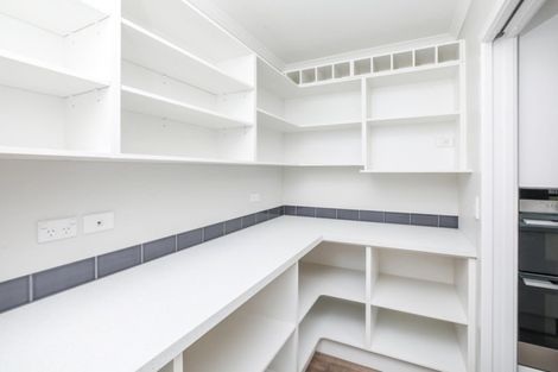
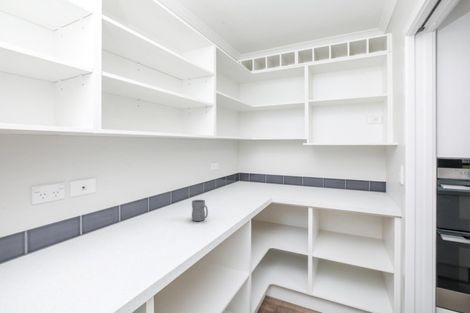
+ mug (200, 210)
